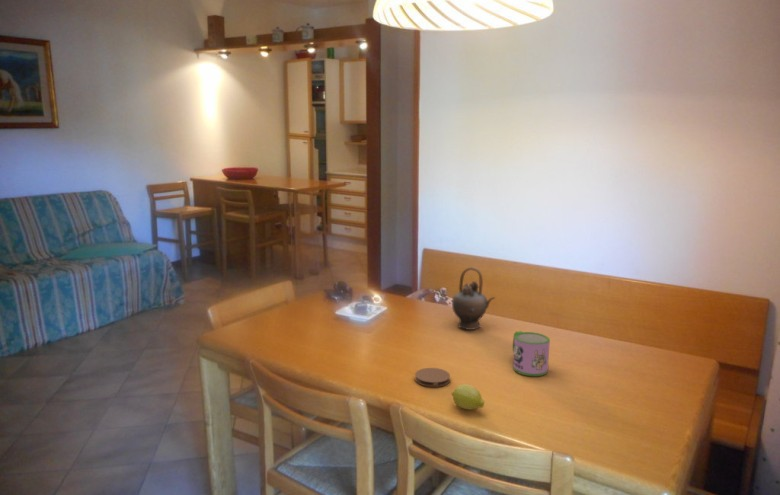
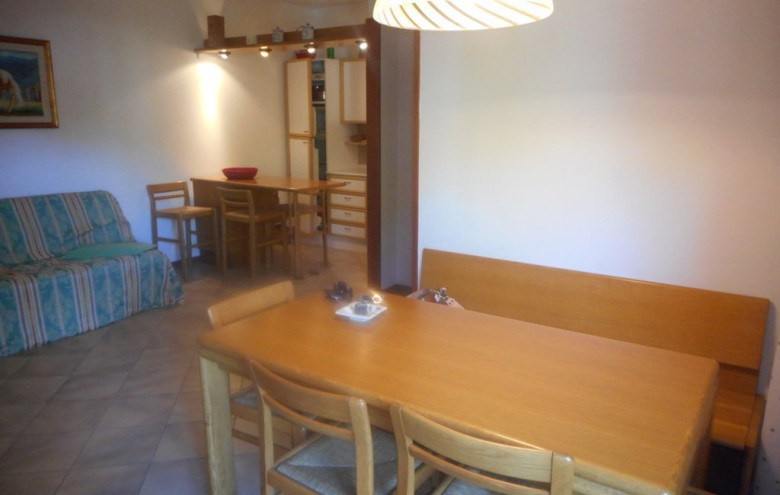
- fruit (467, 397)
- mug (527, 350)
- coaster (432, 377)
- teapot (473, 298)
